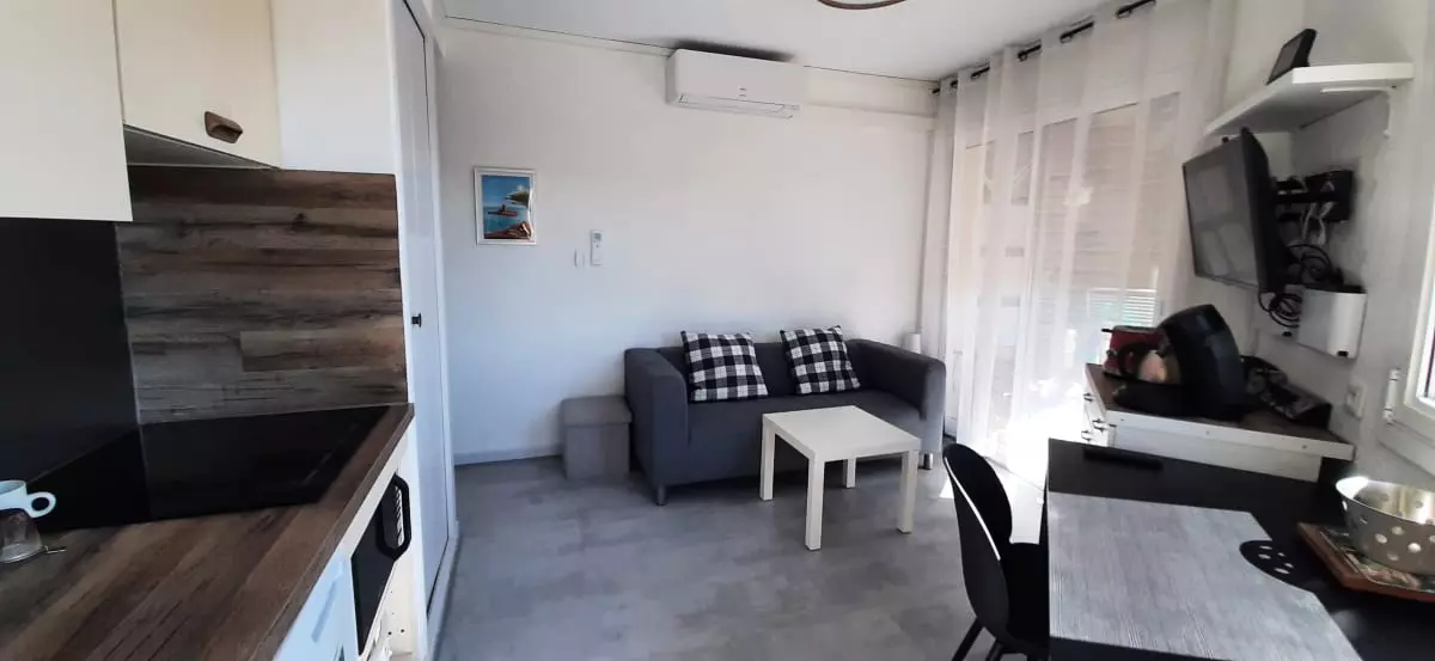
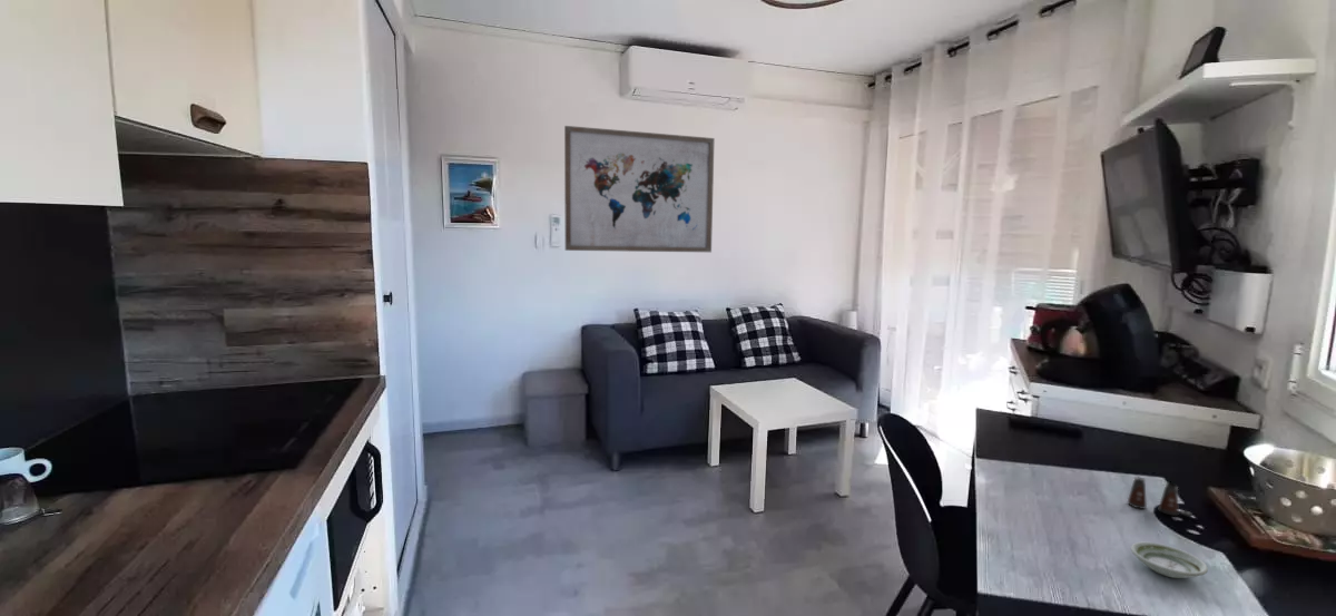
+ salt shaker (1161, 497)
+ wall art (641, 192)
+ saucer (1167, 563)
